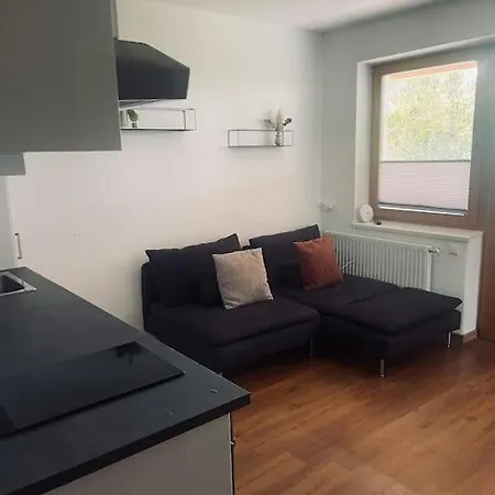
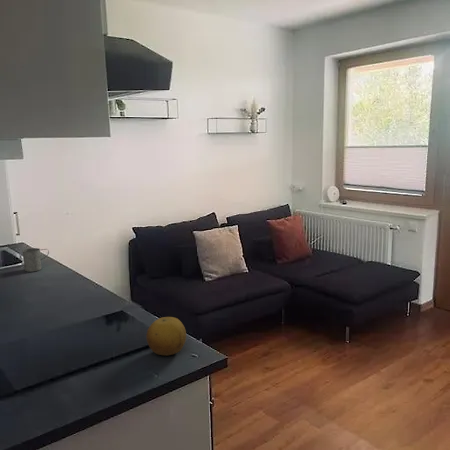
+ mug (36, 259)
+ fruit (166, 335)
